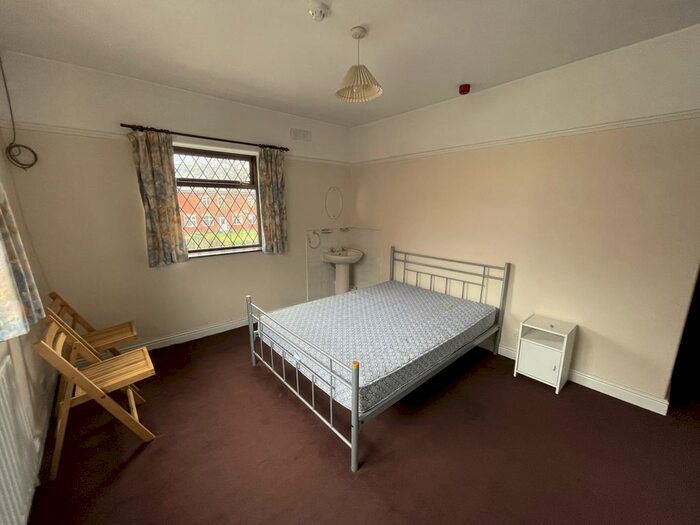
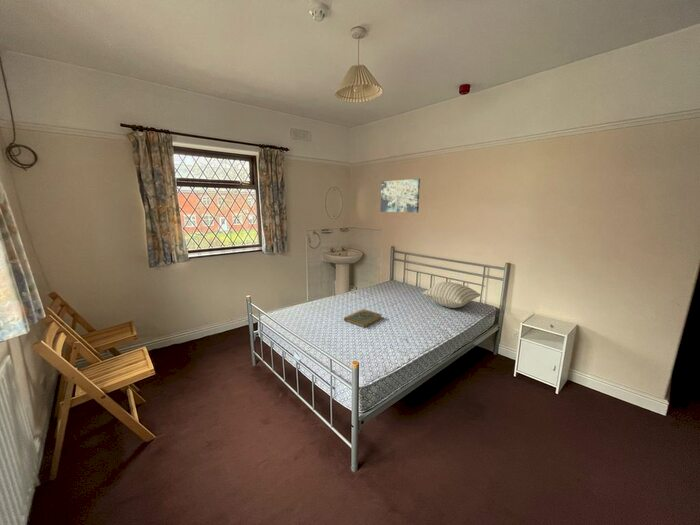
+ pillow (451, 294)
+ wall art (398, 196)
+ book (363, 317)
